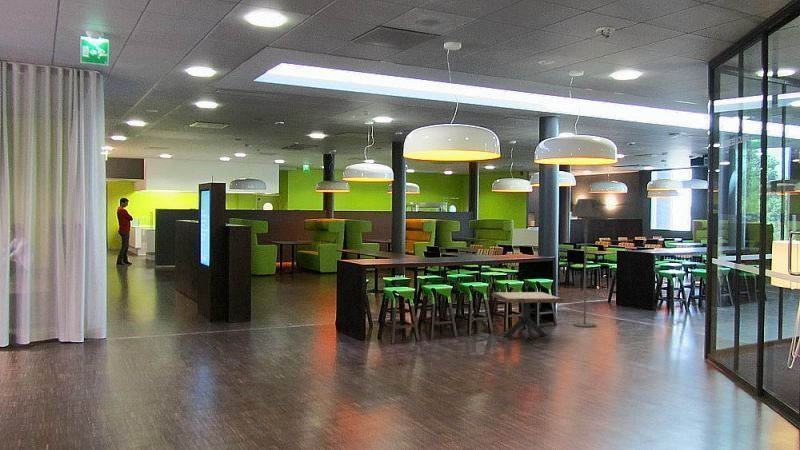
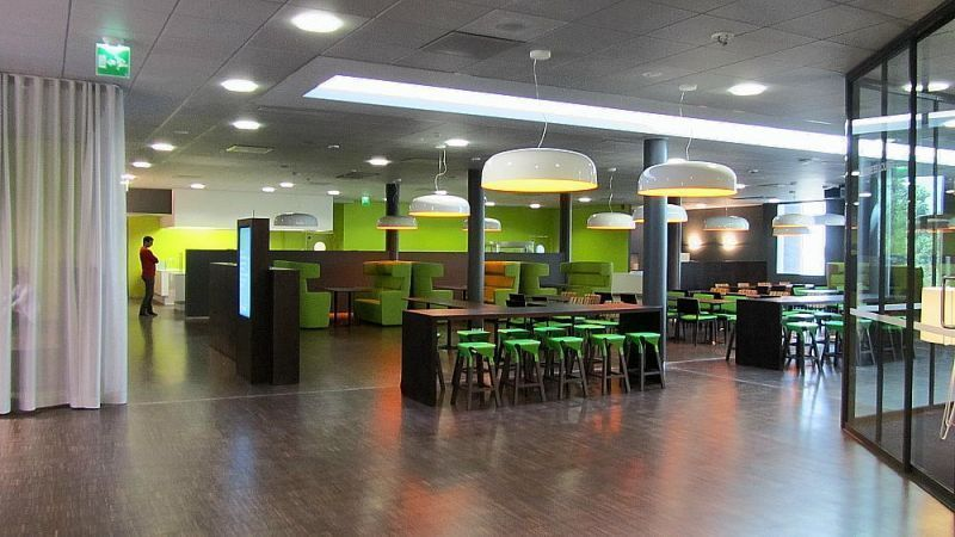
- side table (525, 315)
- floor lamp (585, 262)
